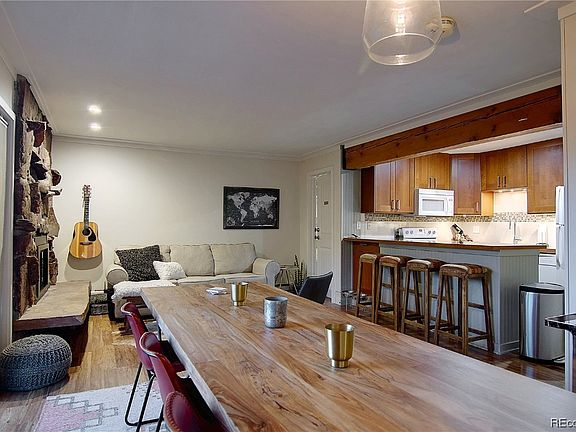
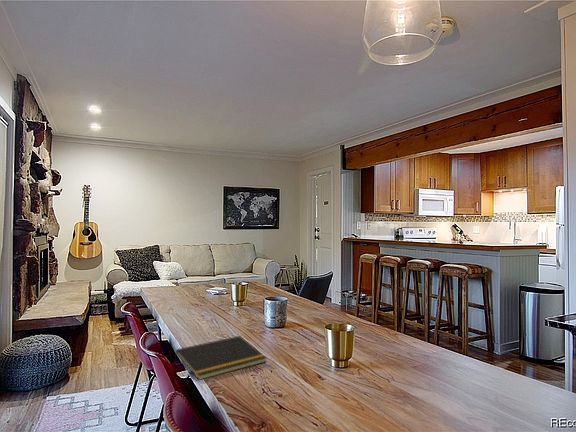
+ notepad (221, 355)
